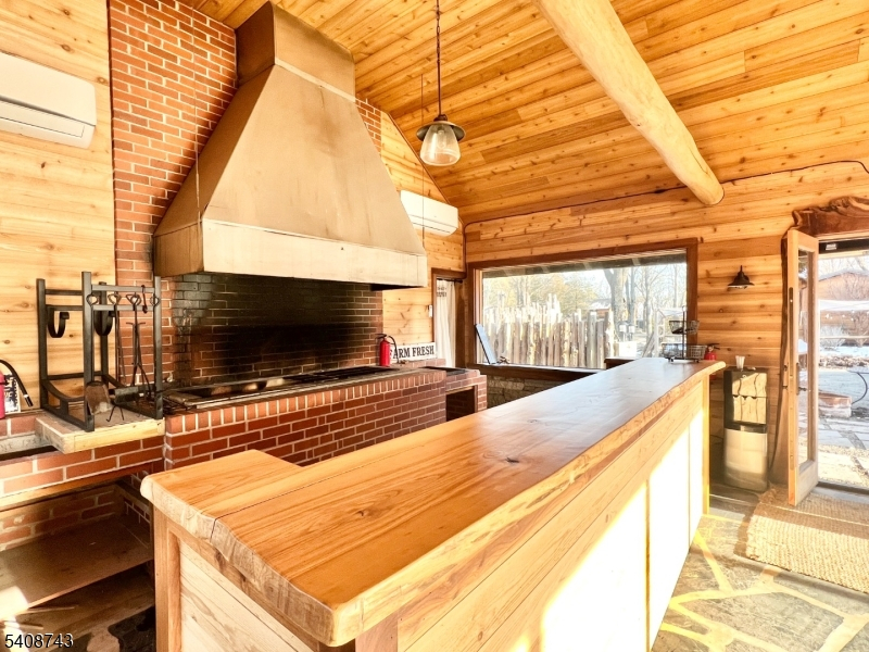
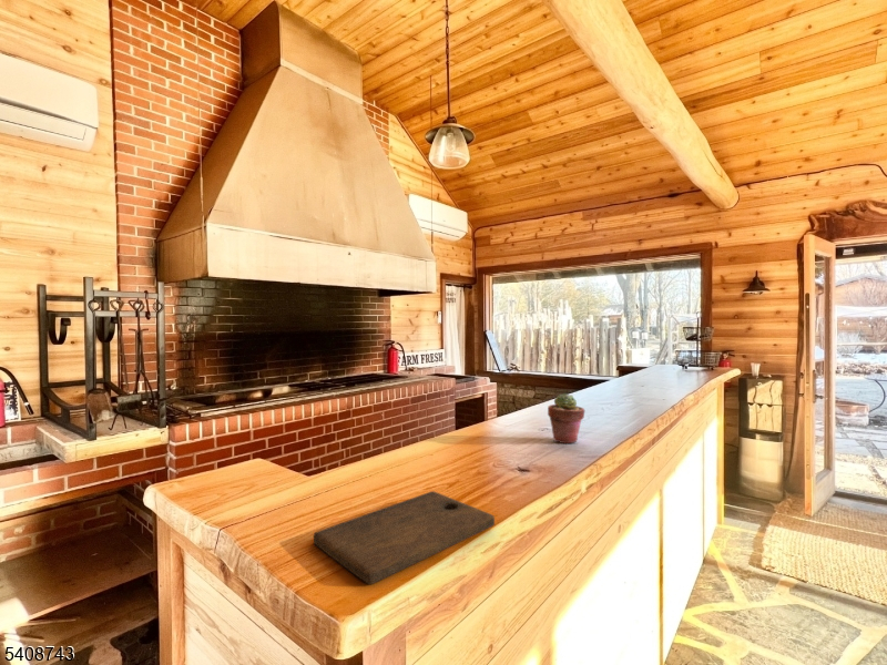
+ cutting board (407, 529)
+ potted succulent (565, 417)
